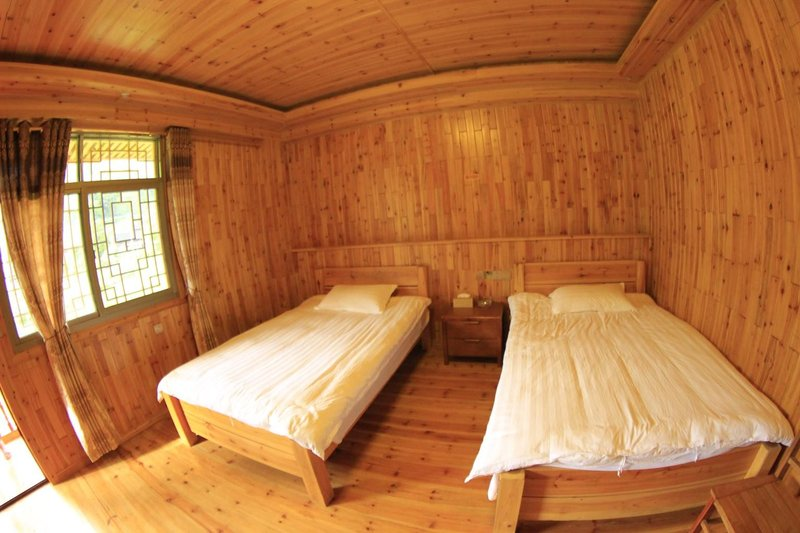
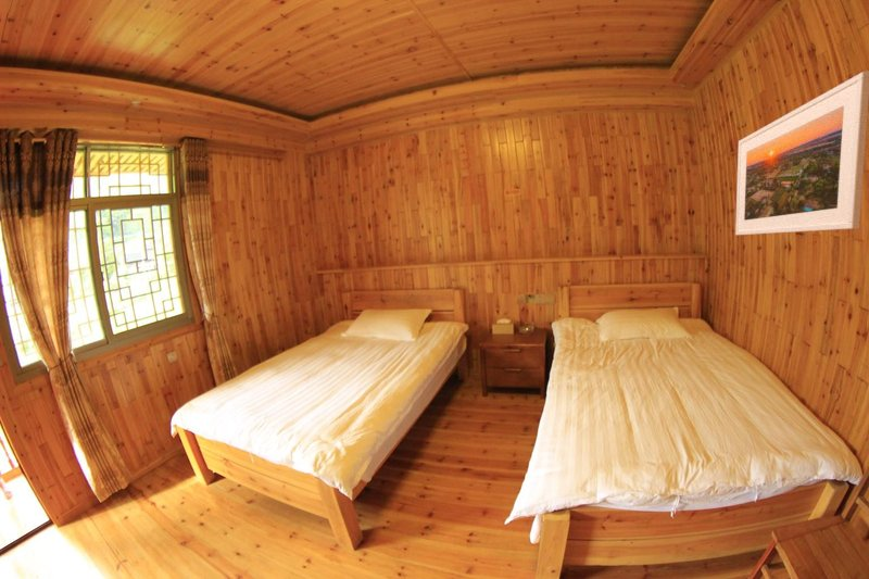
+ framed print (784, 174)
